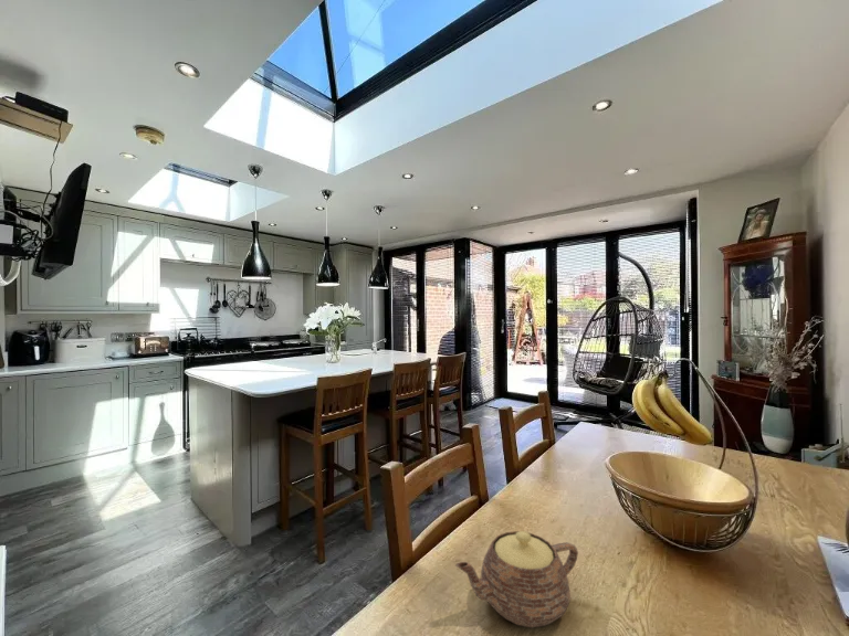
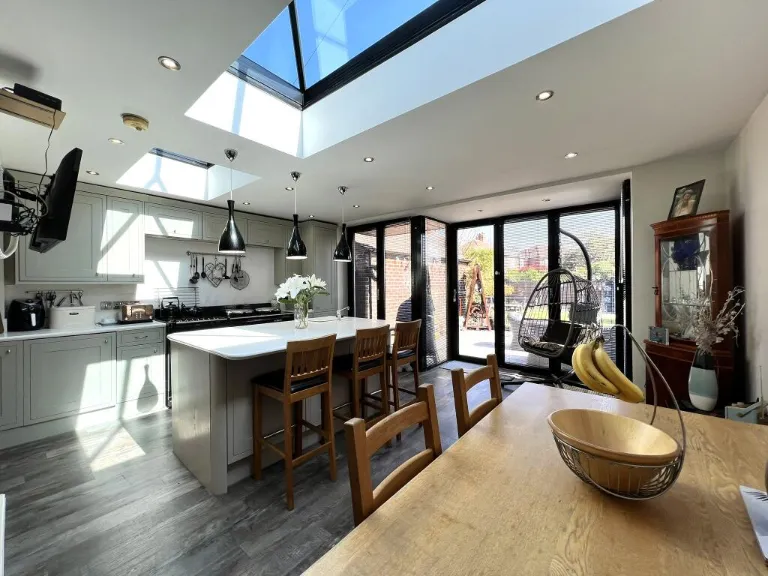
- teapot (520, 570)
